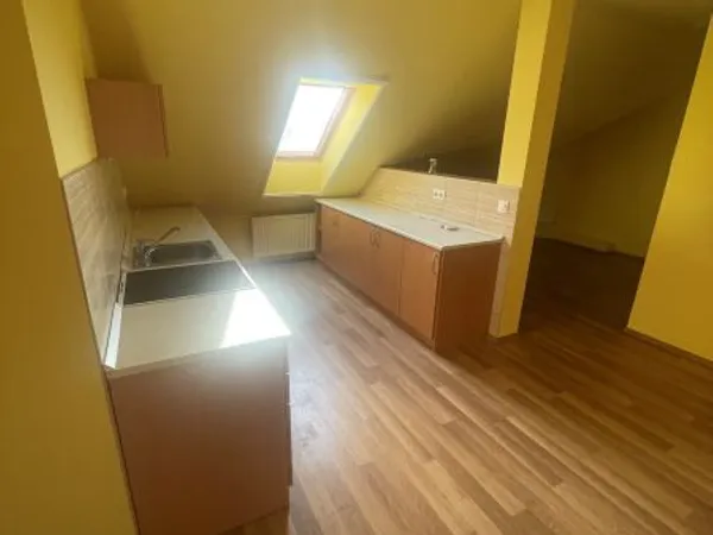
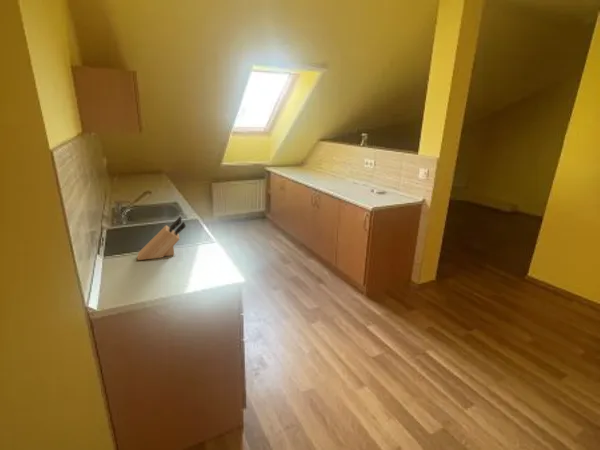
+ knife block (161, 236)
